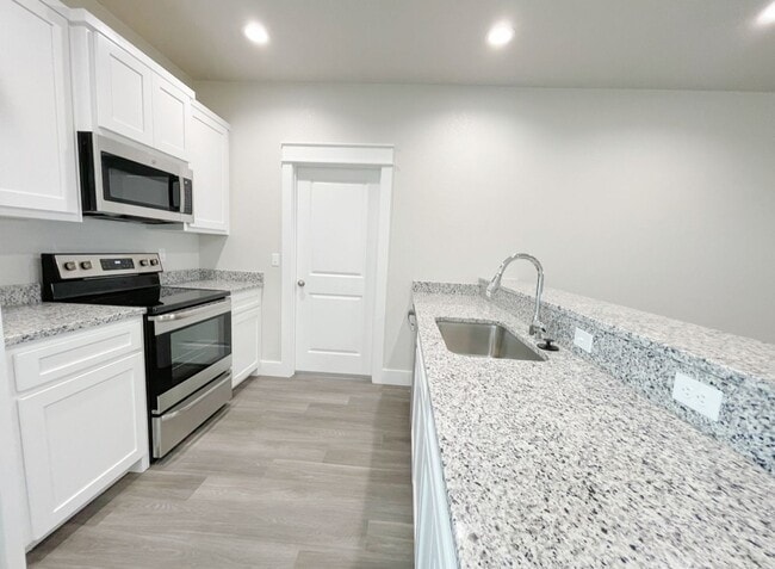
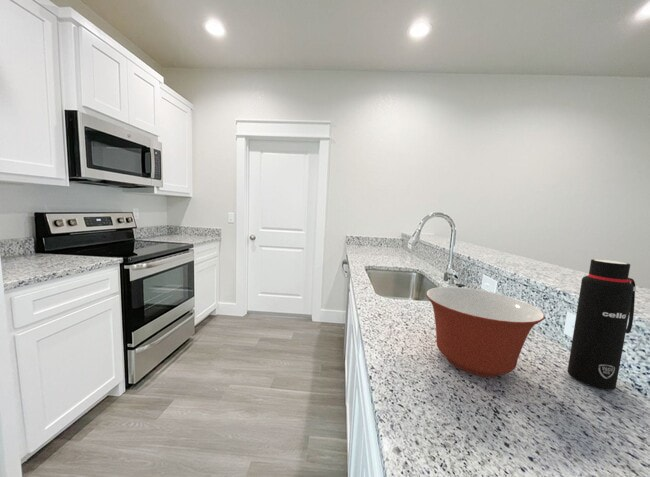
+ water bottle (604, 322)
+ mixing bowl (476, 331)
